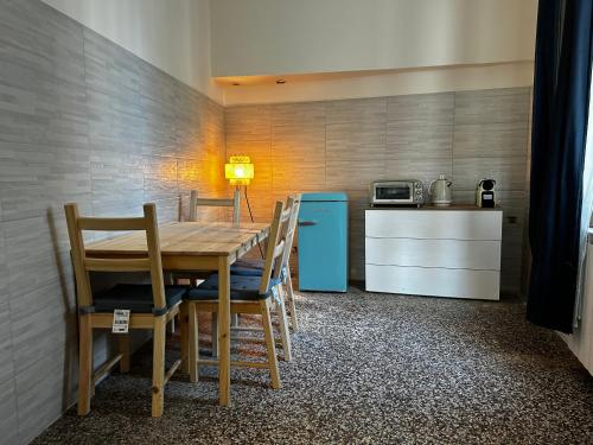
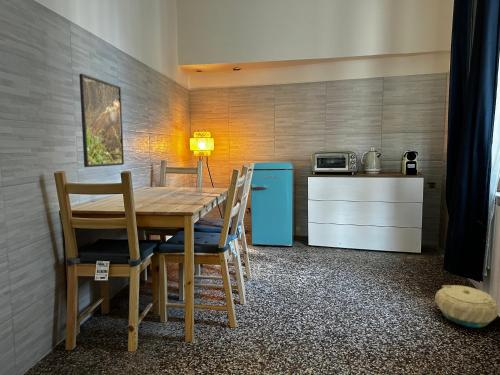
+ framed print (103, 123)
+ basket (465, 304)
